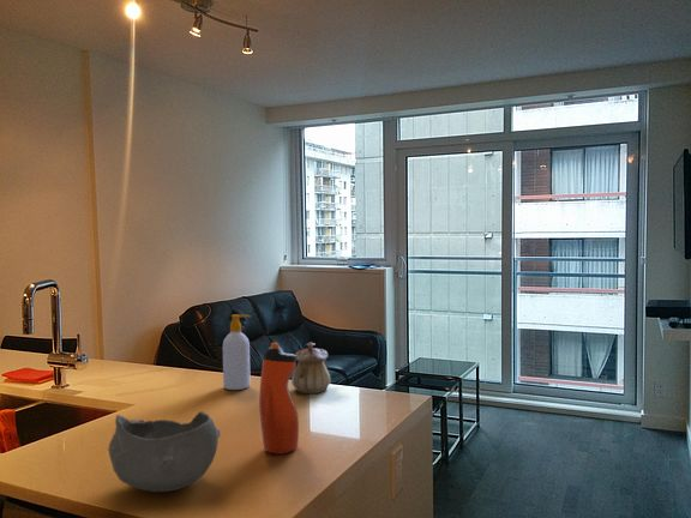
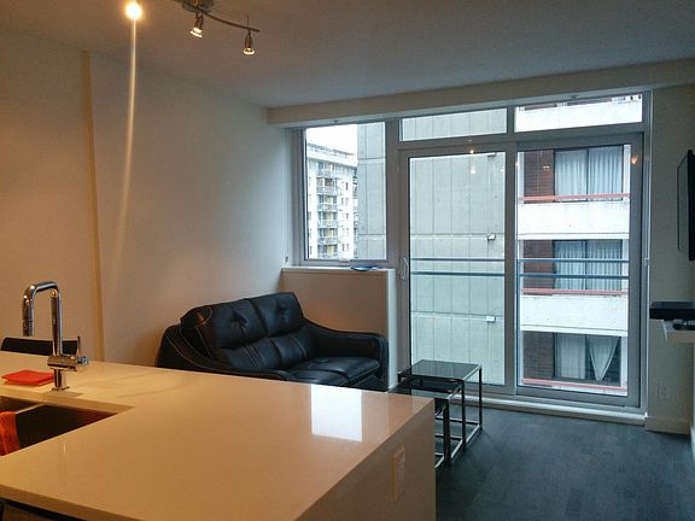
- bowl (164, 450)
- soap bottle (236, 350)
- water bottle (278, 396)
- teapot (310, 366)
